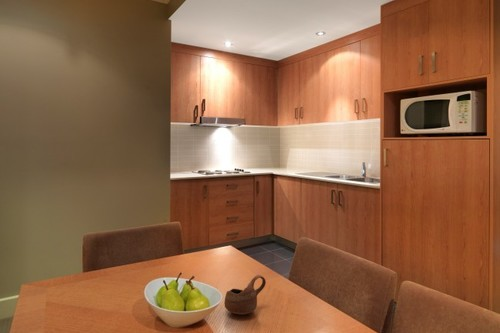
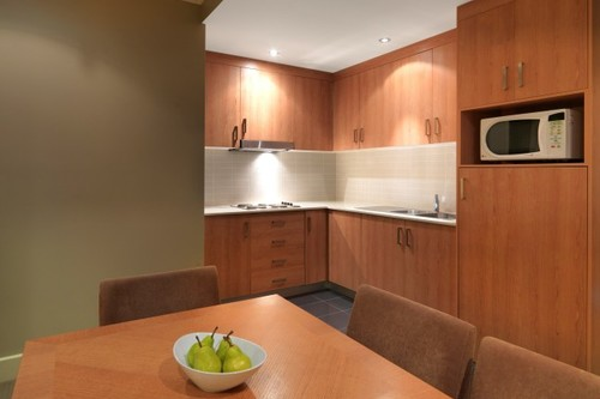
- cup (245, 295)
